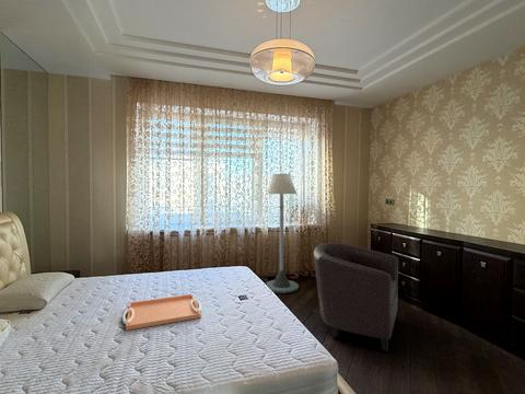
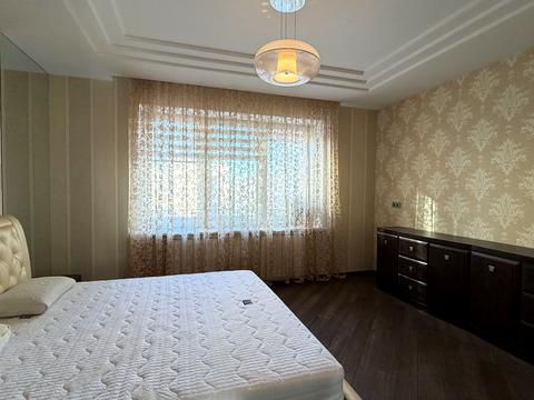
- chair (353, 286)
- serving tray (163, 310)
- floor lamp (281, 230)
